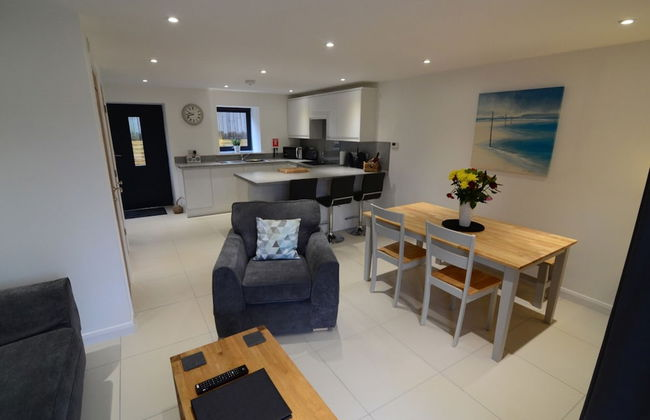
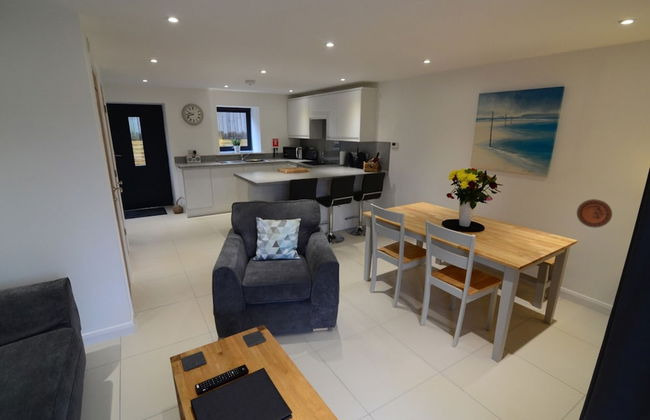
+ decorative plate (593, 213)
